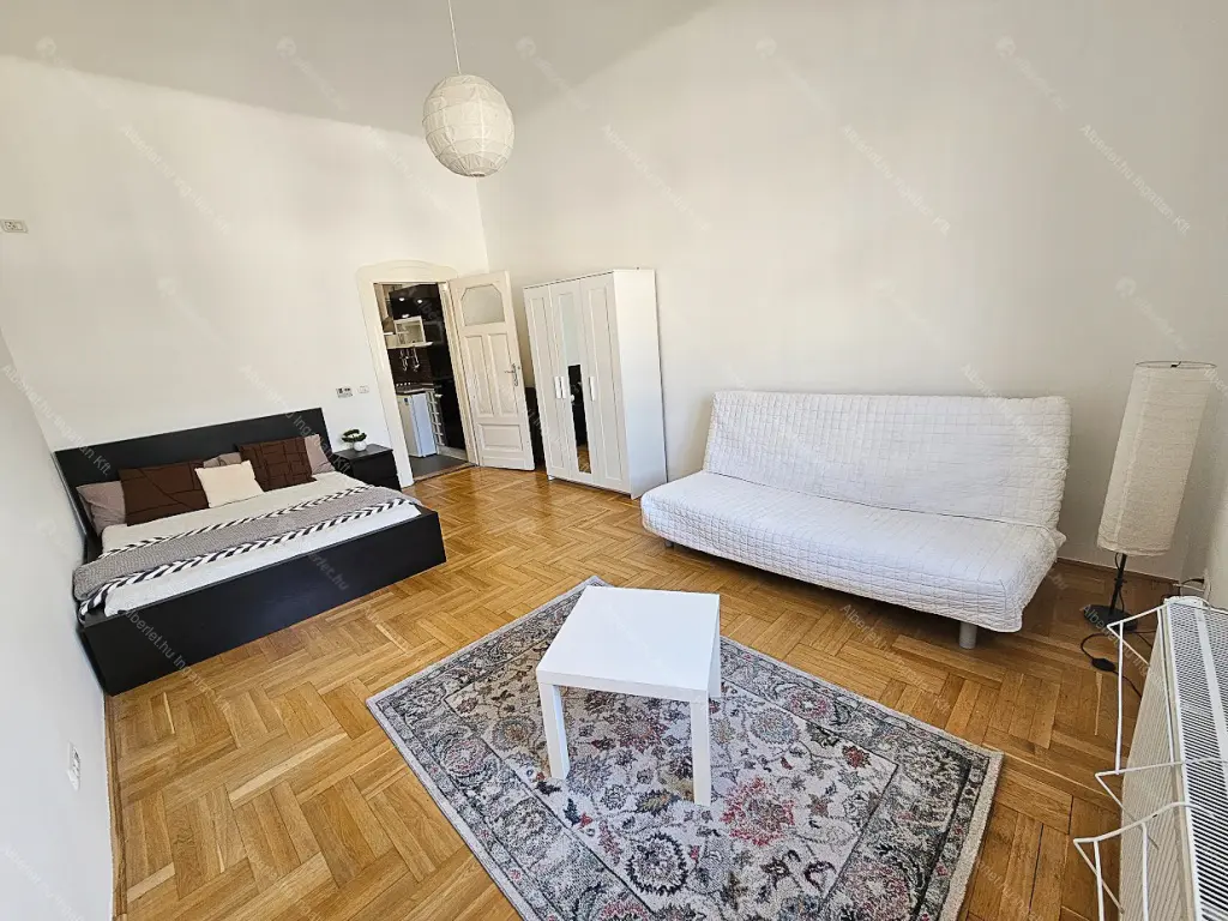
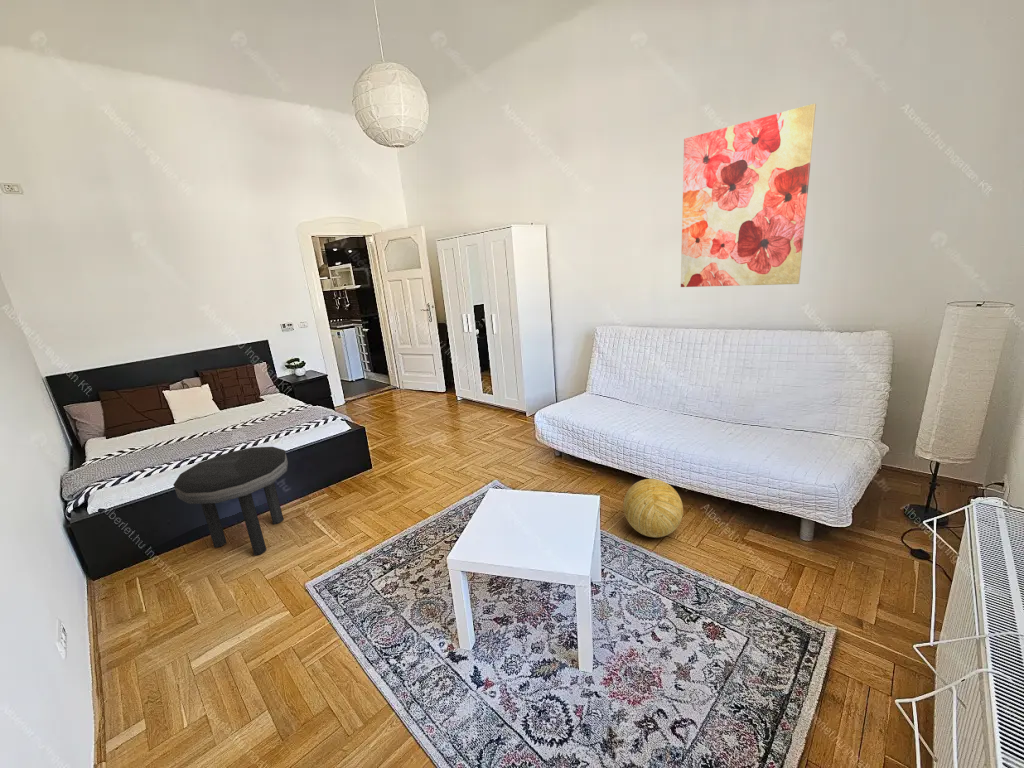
+ side table (243, 503)
+ wall art (739, 208)
+ decorative ball (652, 507)
